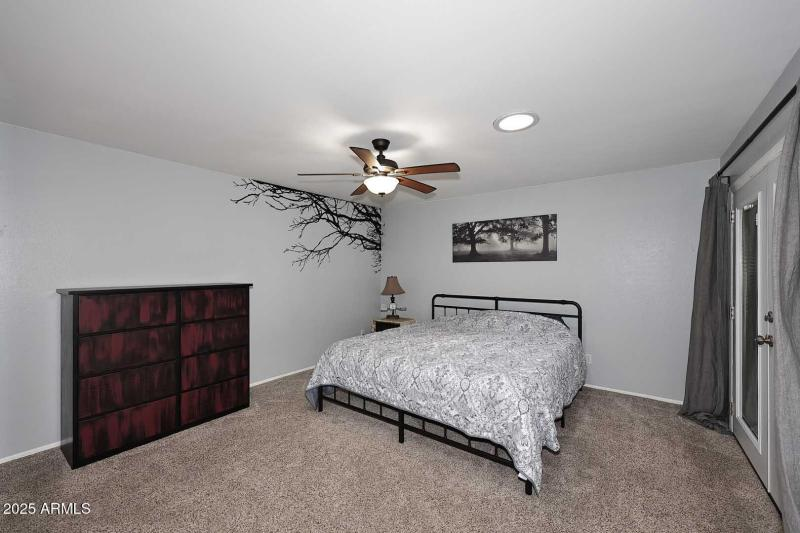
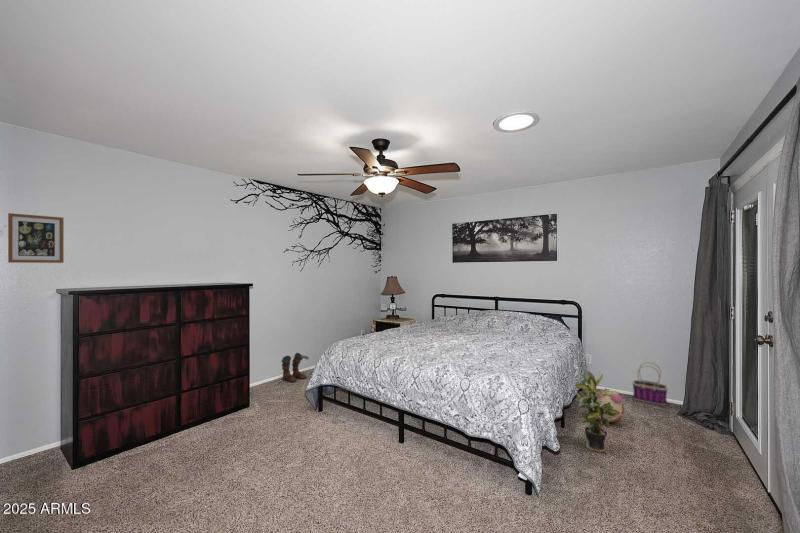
+ wall art (37, 239)
+ boots (296, 365)
+ plush toy (605, 403)
+ basket (649, 382)
+ potted plant (594, 412)
